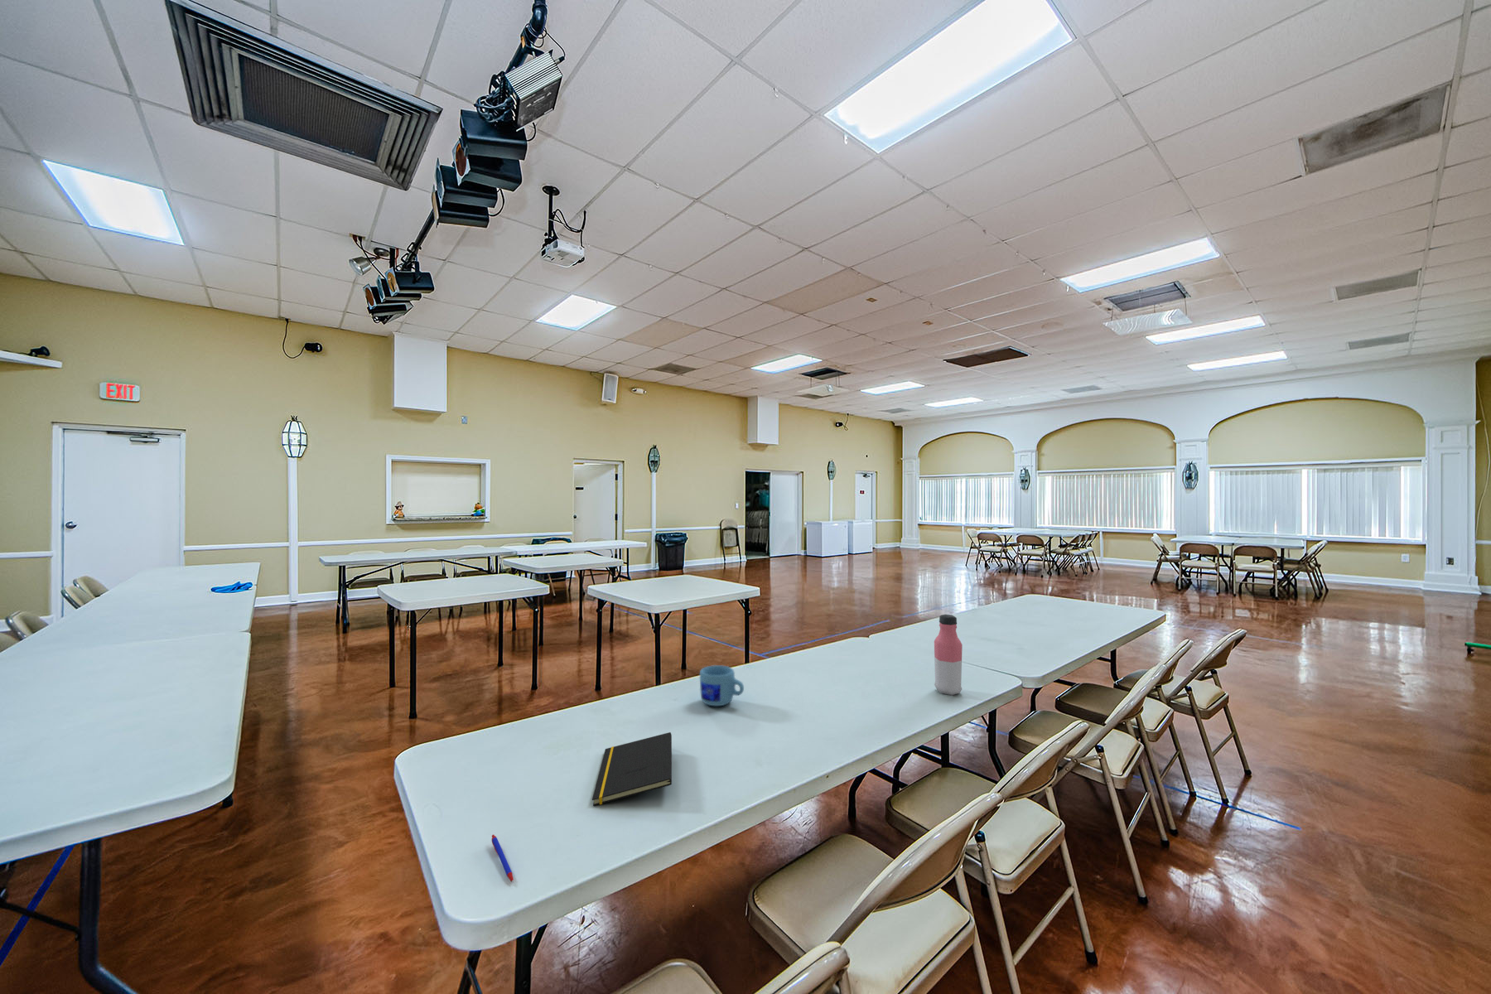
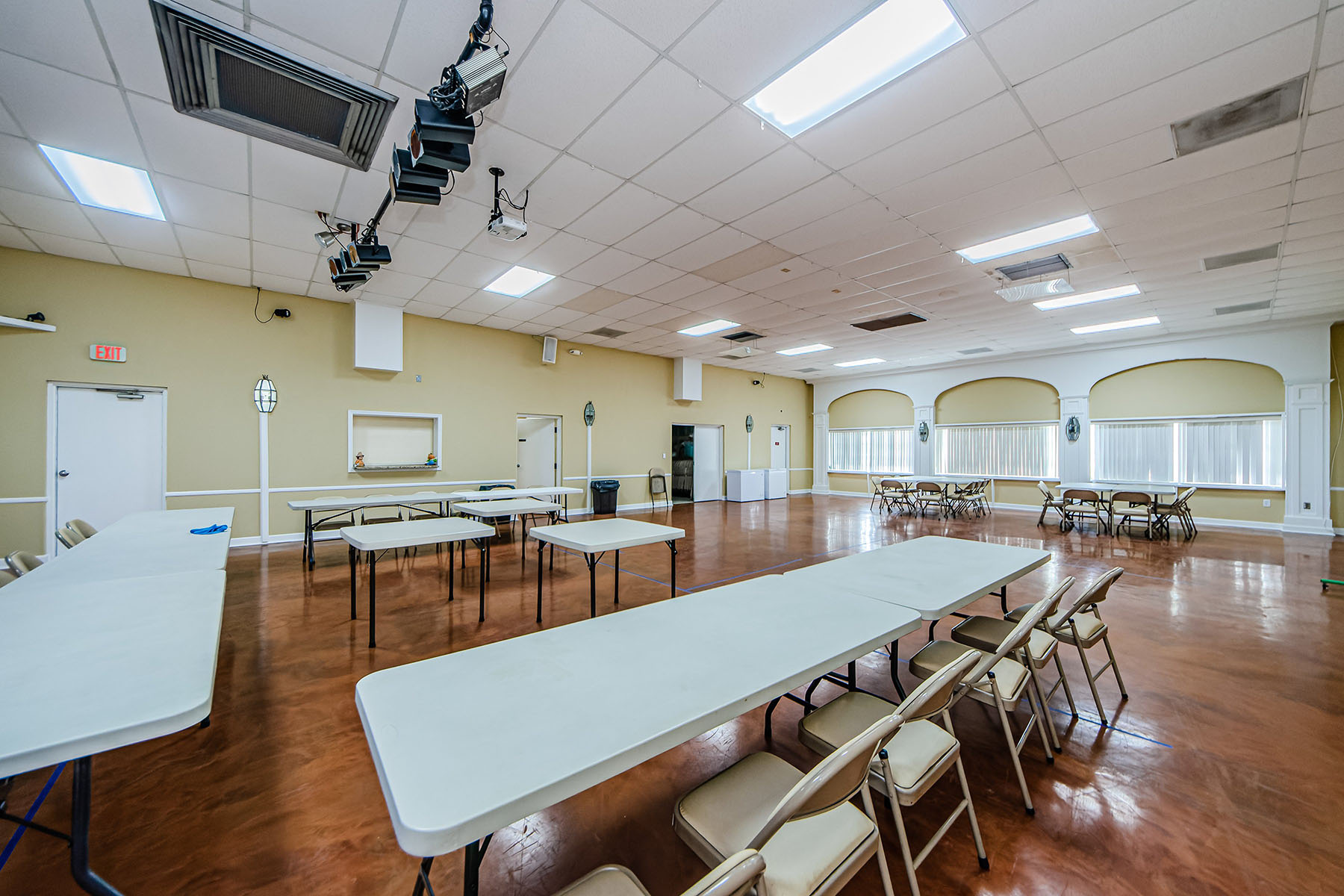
- pen (501, 858)
- water bottle (947, 652)
- notepad (636, 765)
- mug (721, 687)
